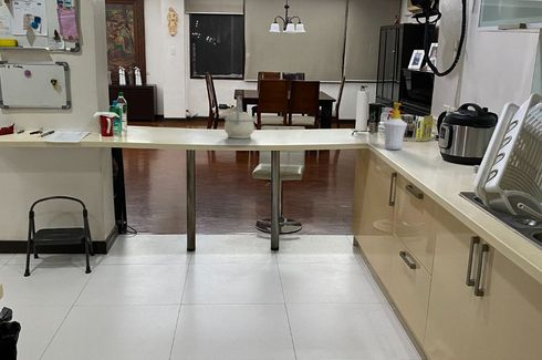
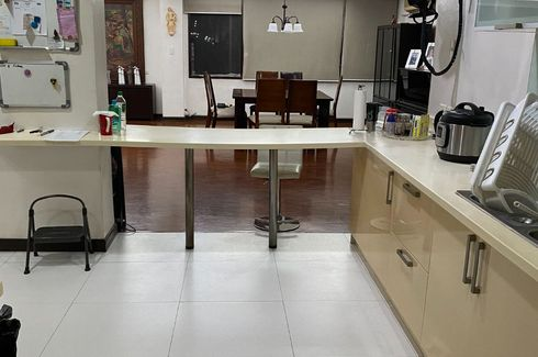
- soap bottle (395, 125)
- kettle (239, 115)
